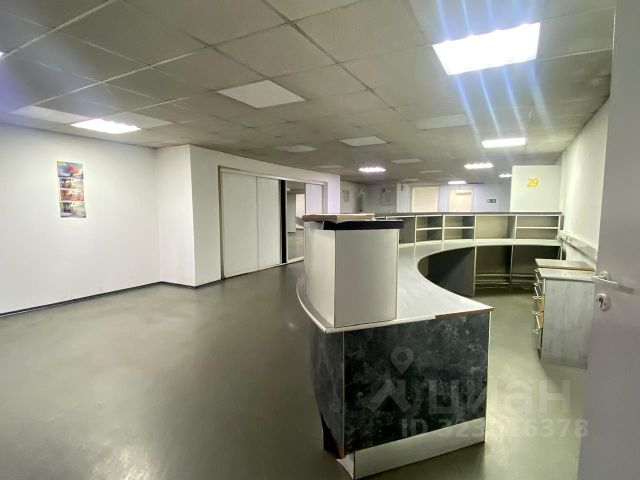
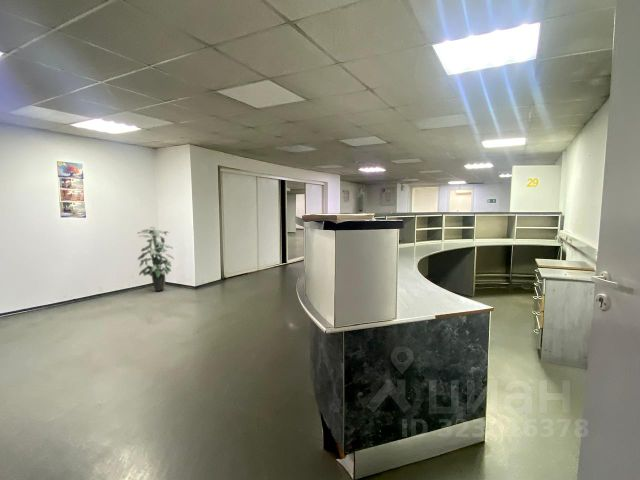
+ indoor plant (155, 258)
